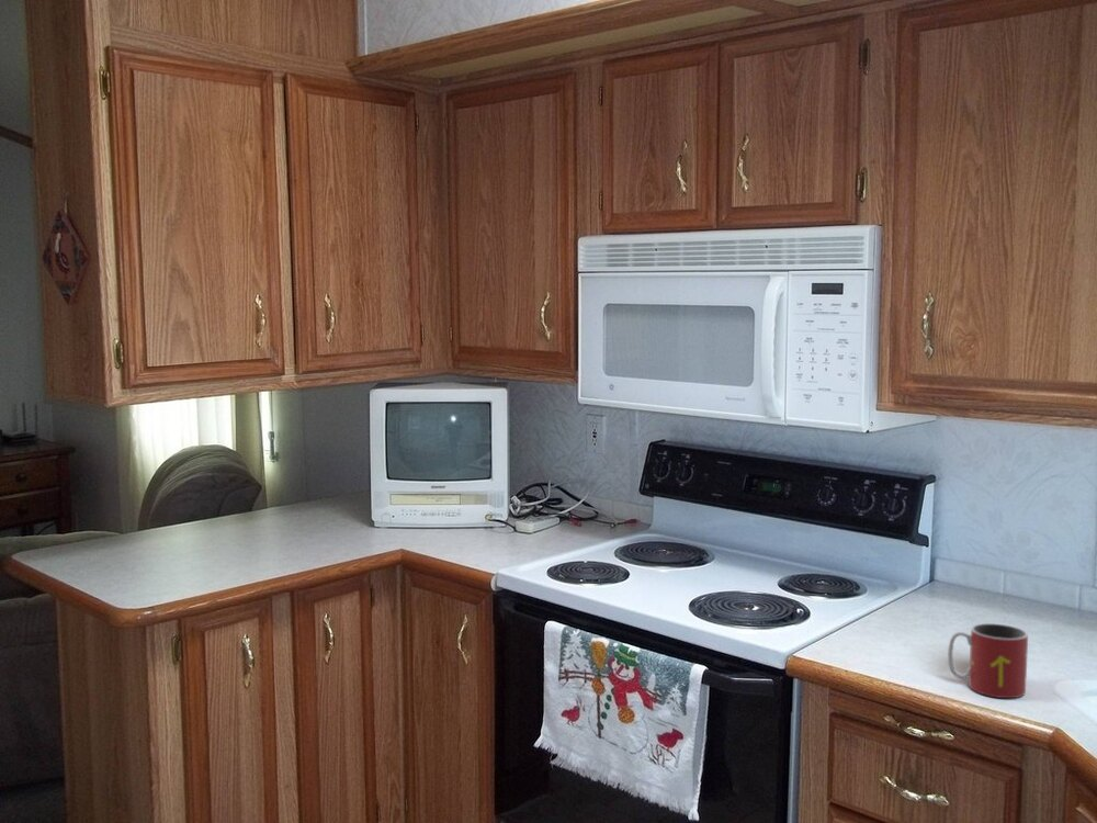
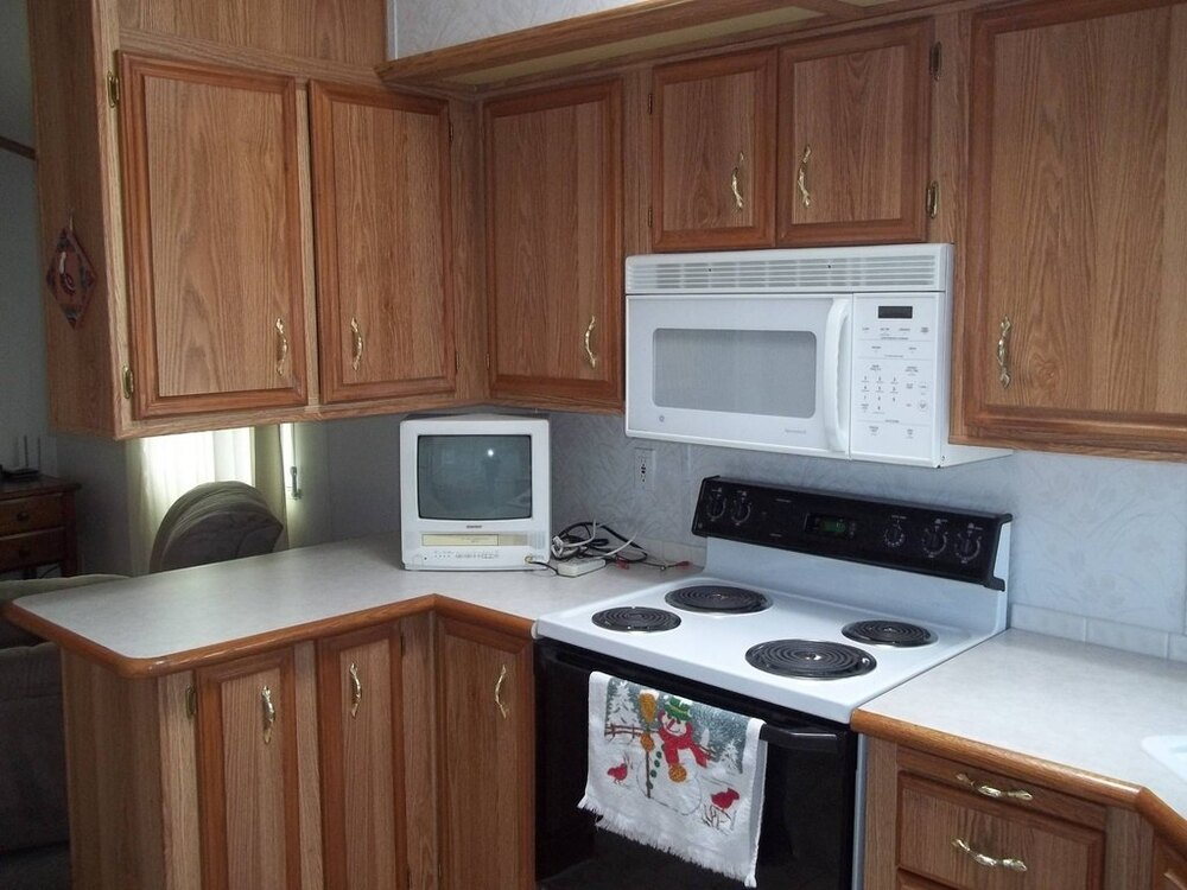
- mug (986, 658)
